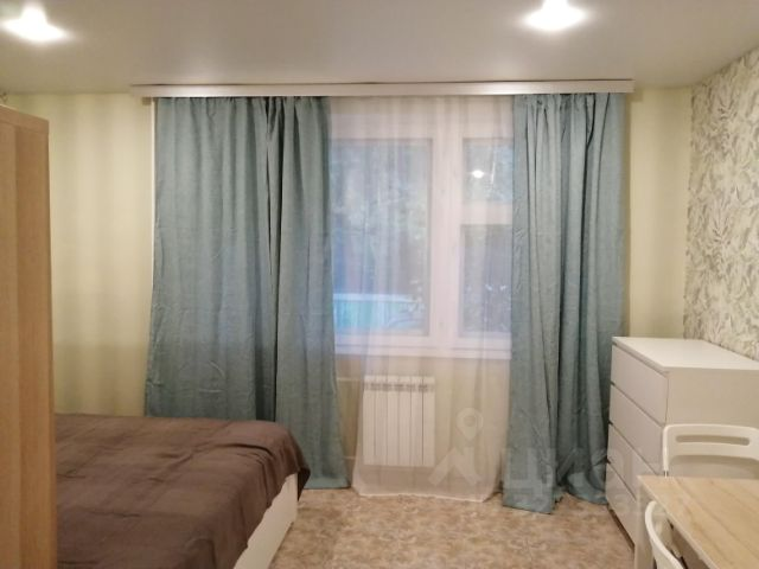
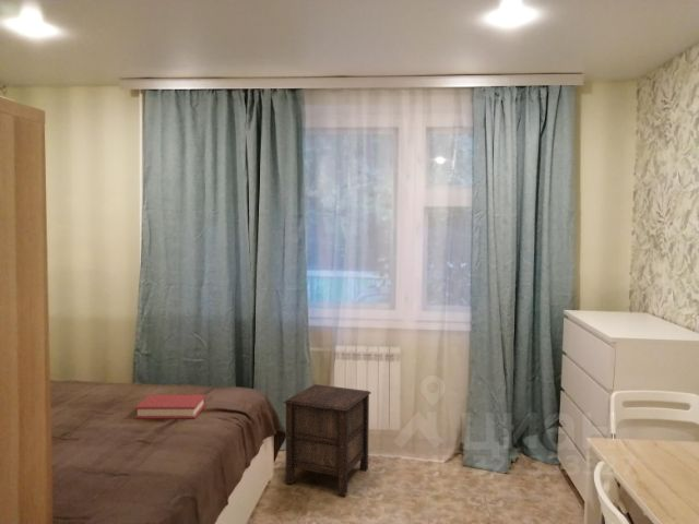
+ nightstand (328, 436)
+ hardback book (171, 405)
